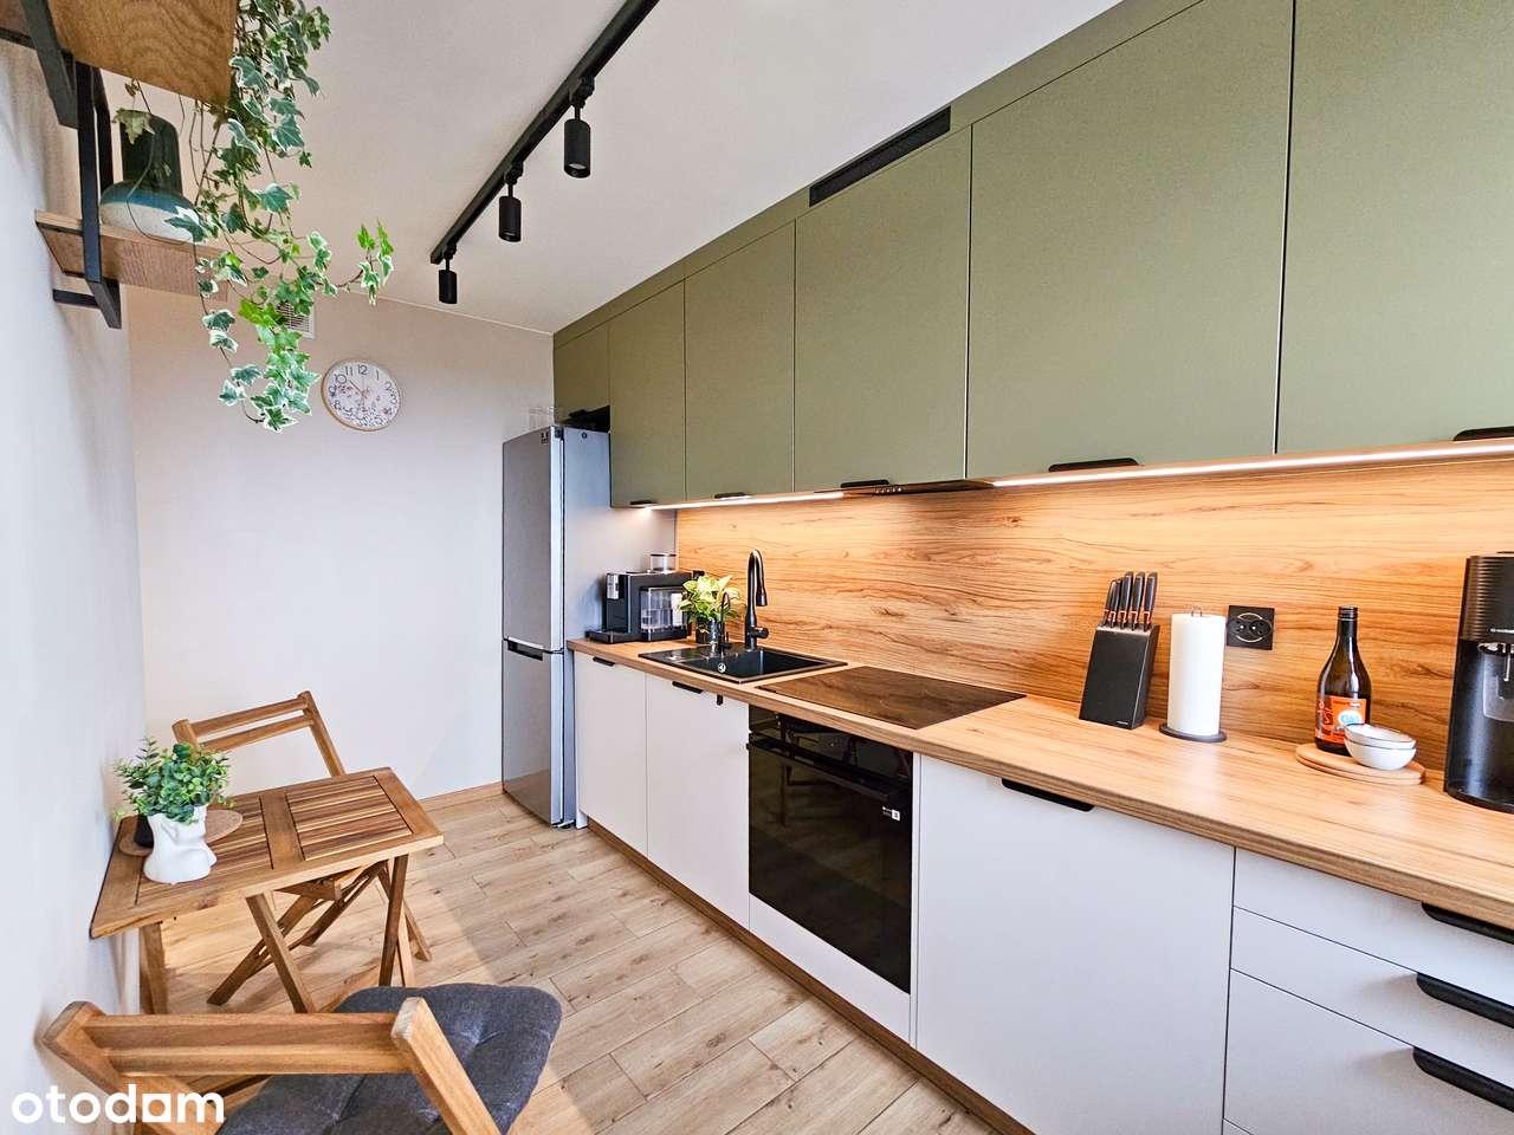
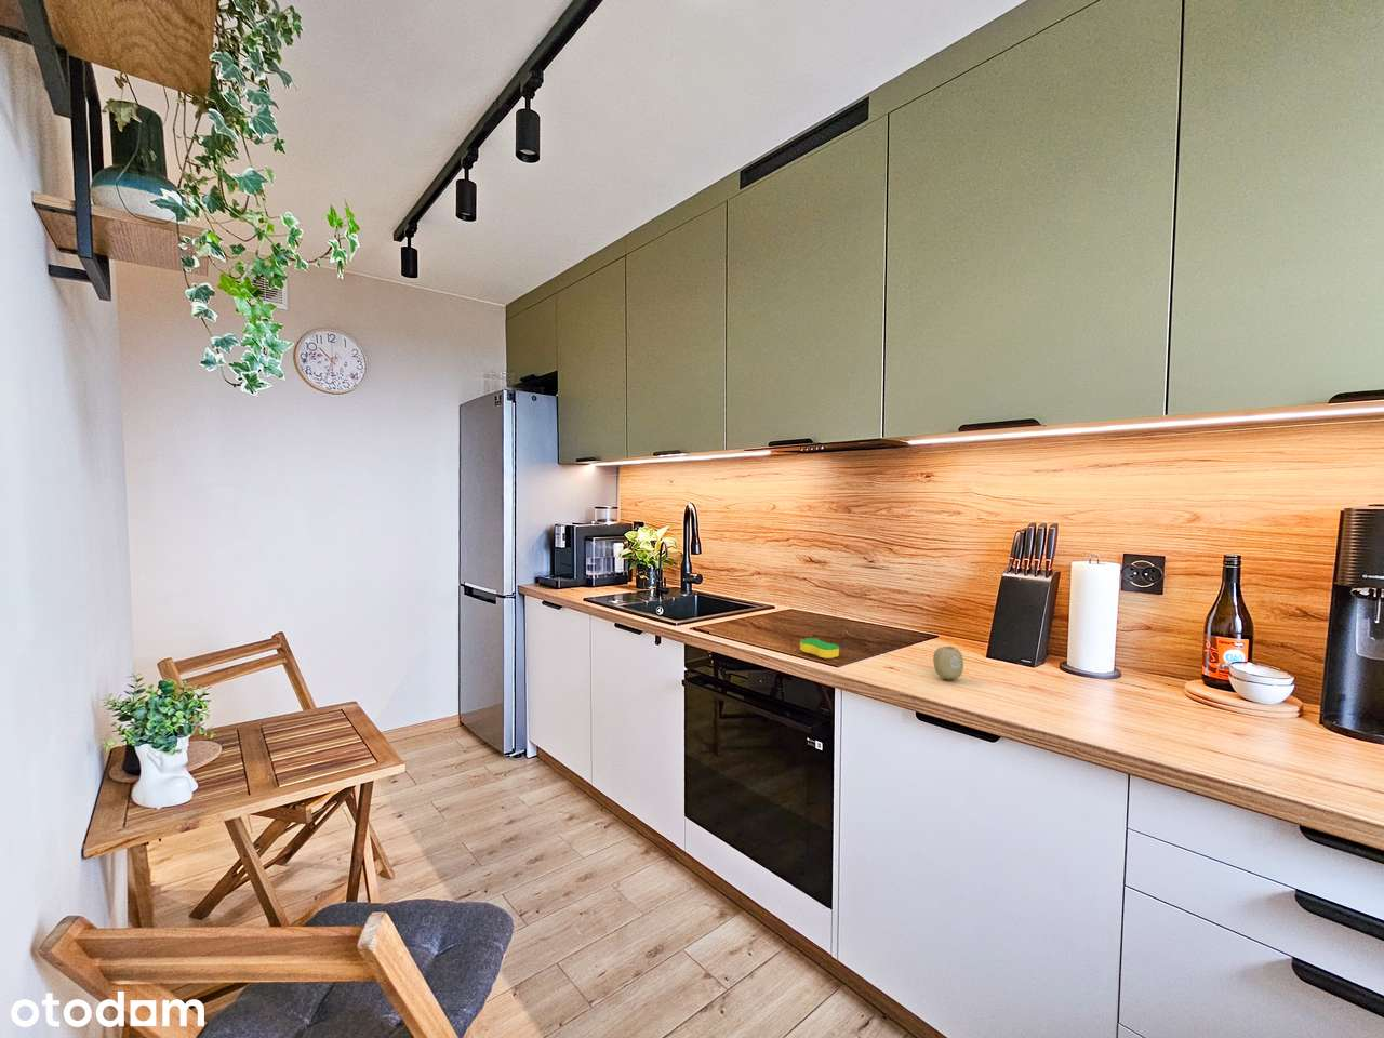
+ sponge (818, 648)
+ fruit (947, 663)
